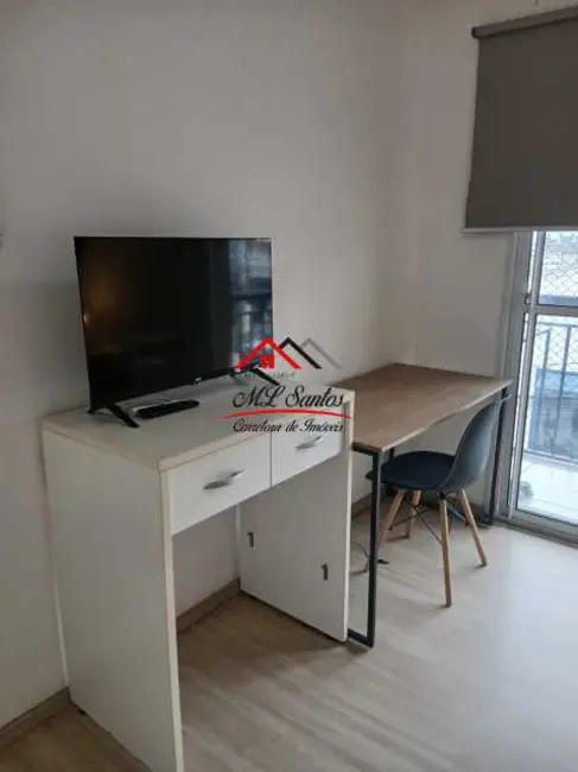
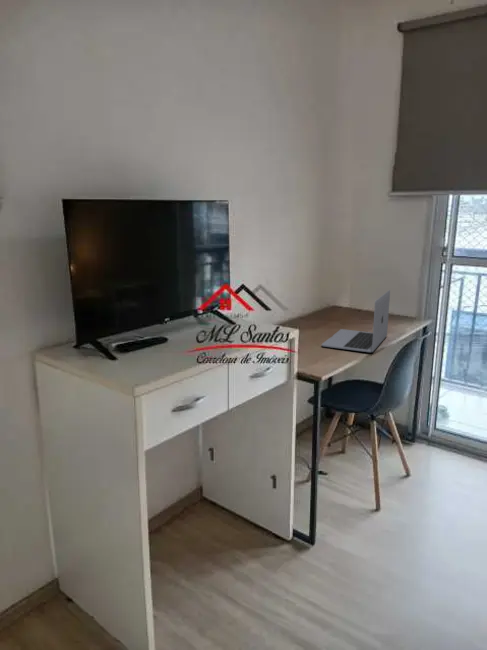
+ laptop (352, 330)
